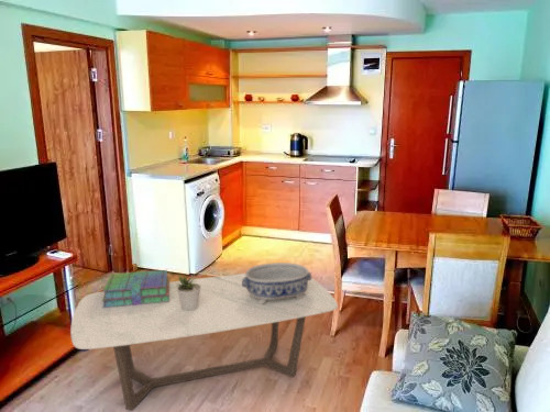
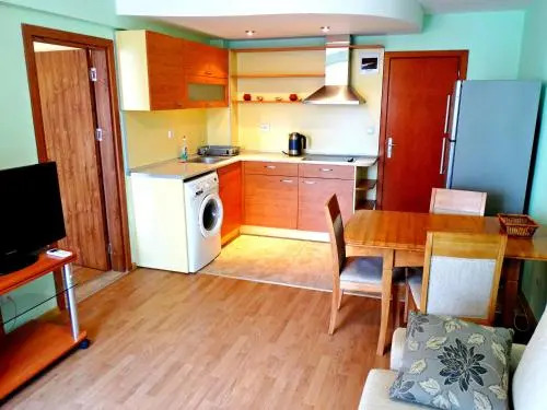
- coffee table (208, 333)
- stack of books (138, 286)
- potted plant (188, 289)
- decorative bowl (277, 282)
